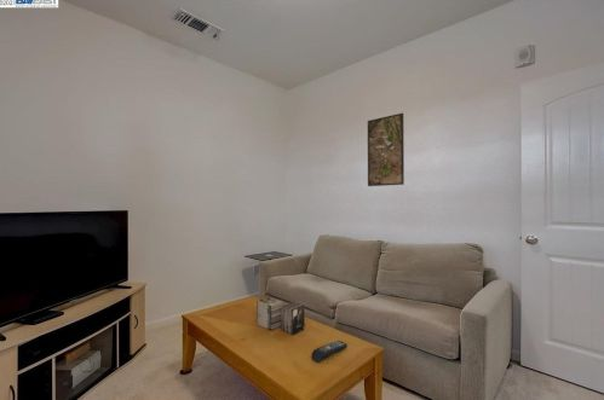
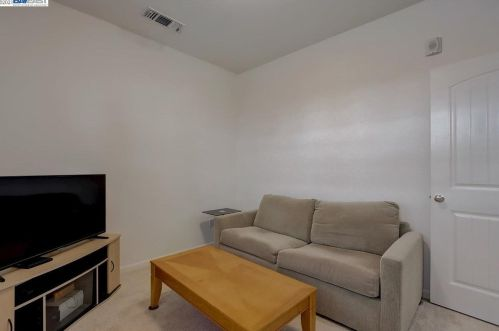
- magazine (280, 314)
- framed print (385, 151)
- remote control (329, 349)
